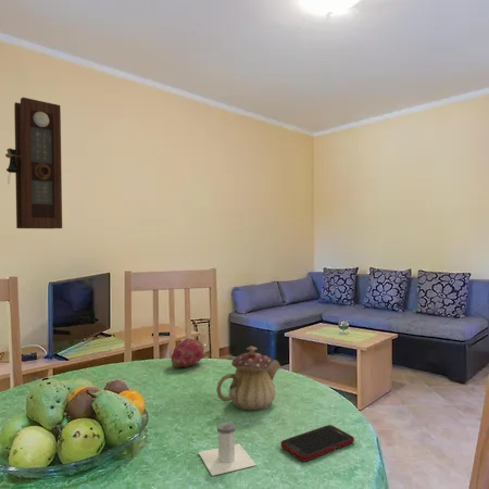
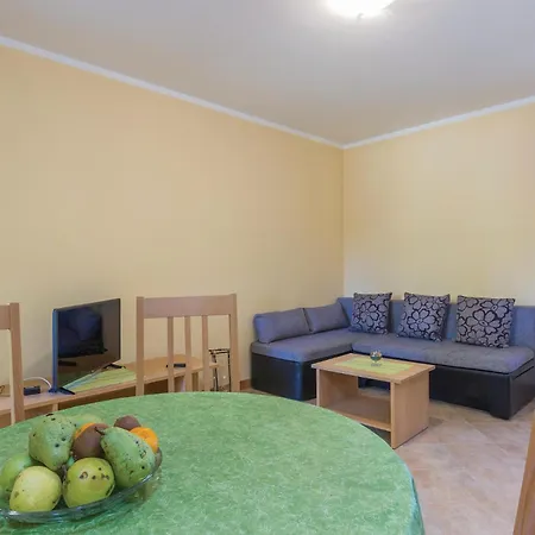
- pendulum clock (33, 165)
- cell phone (317, 441)
- fruit (187, 351)
- teapot (249, 375)
- salt shaker (226, 442)
